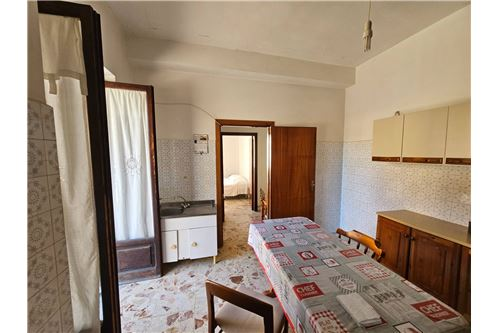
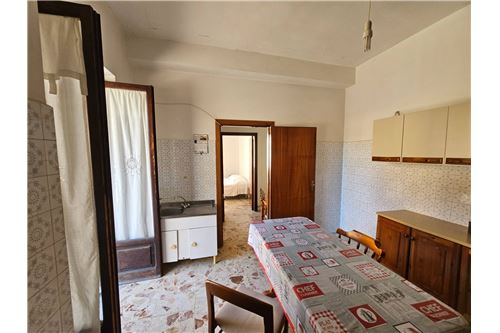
- washcloth (357, 307)
